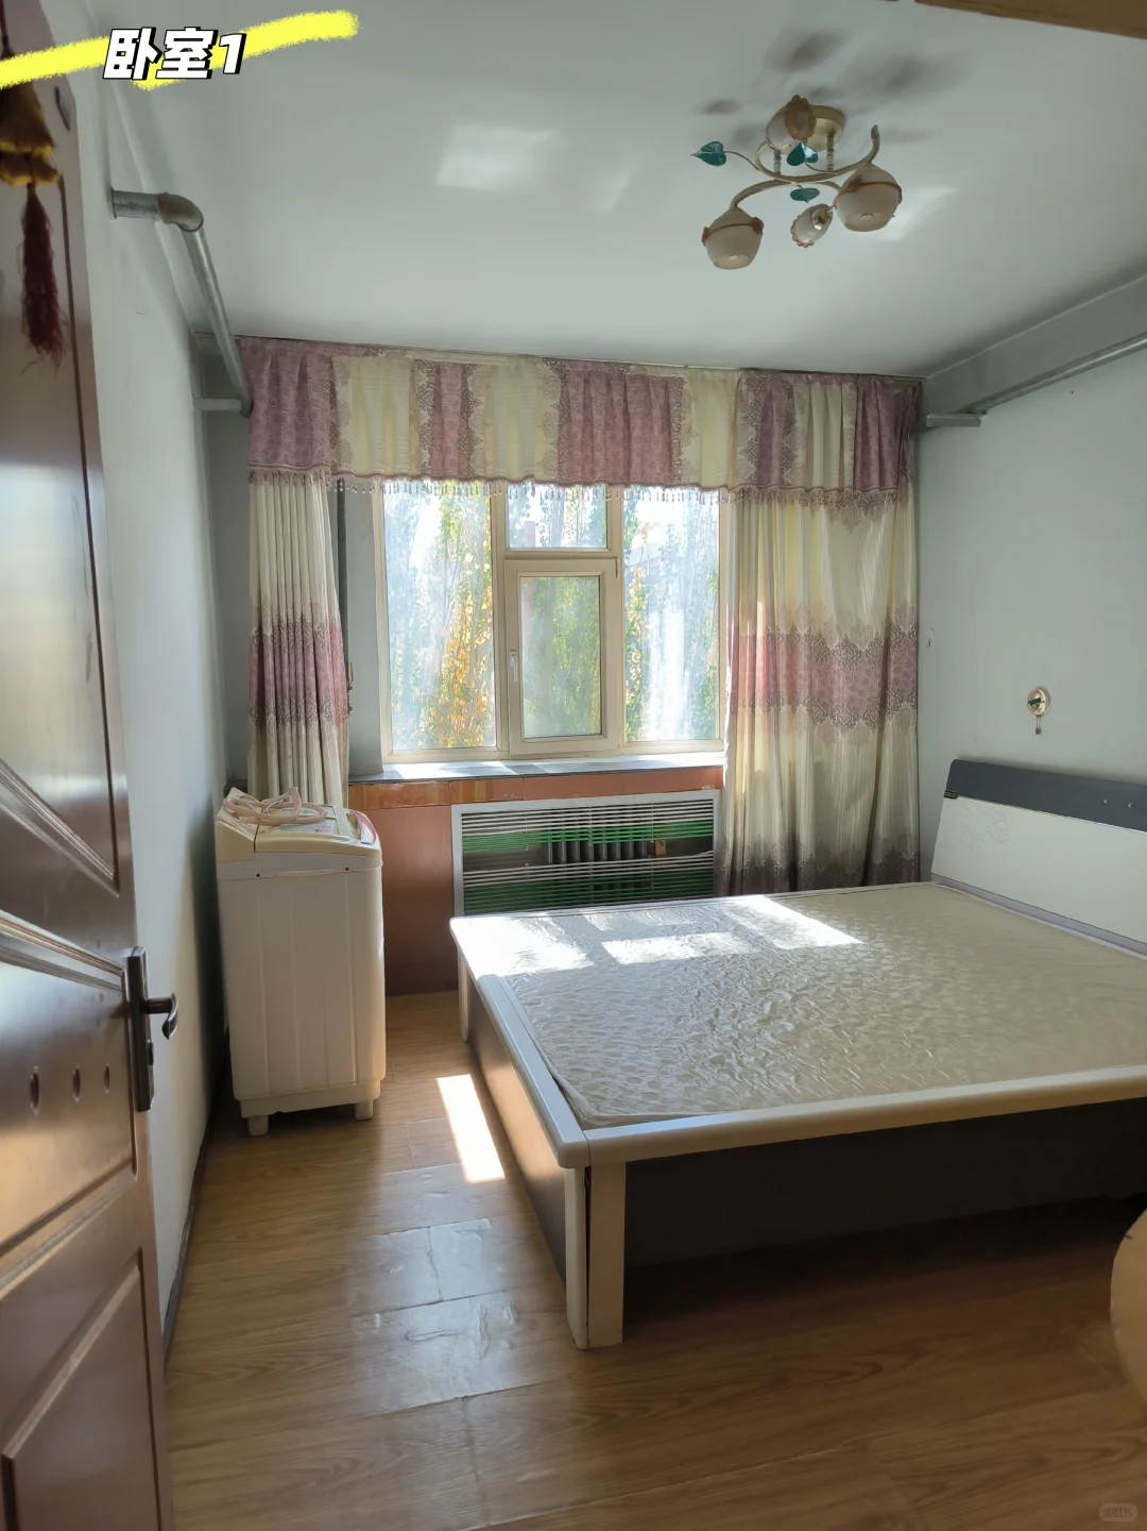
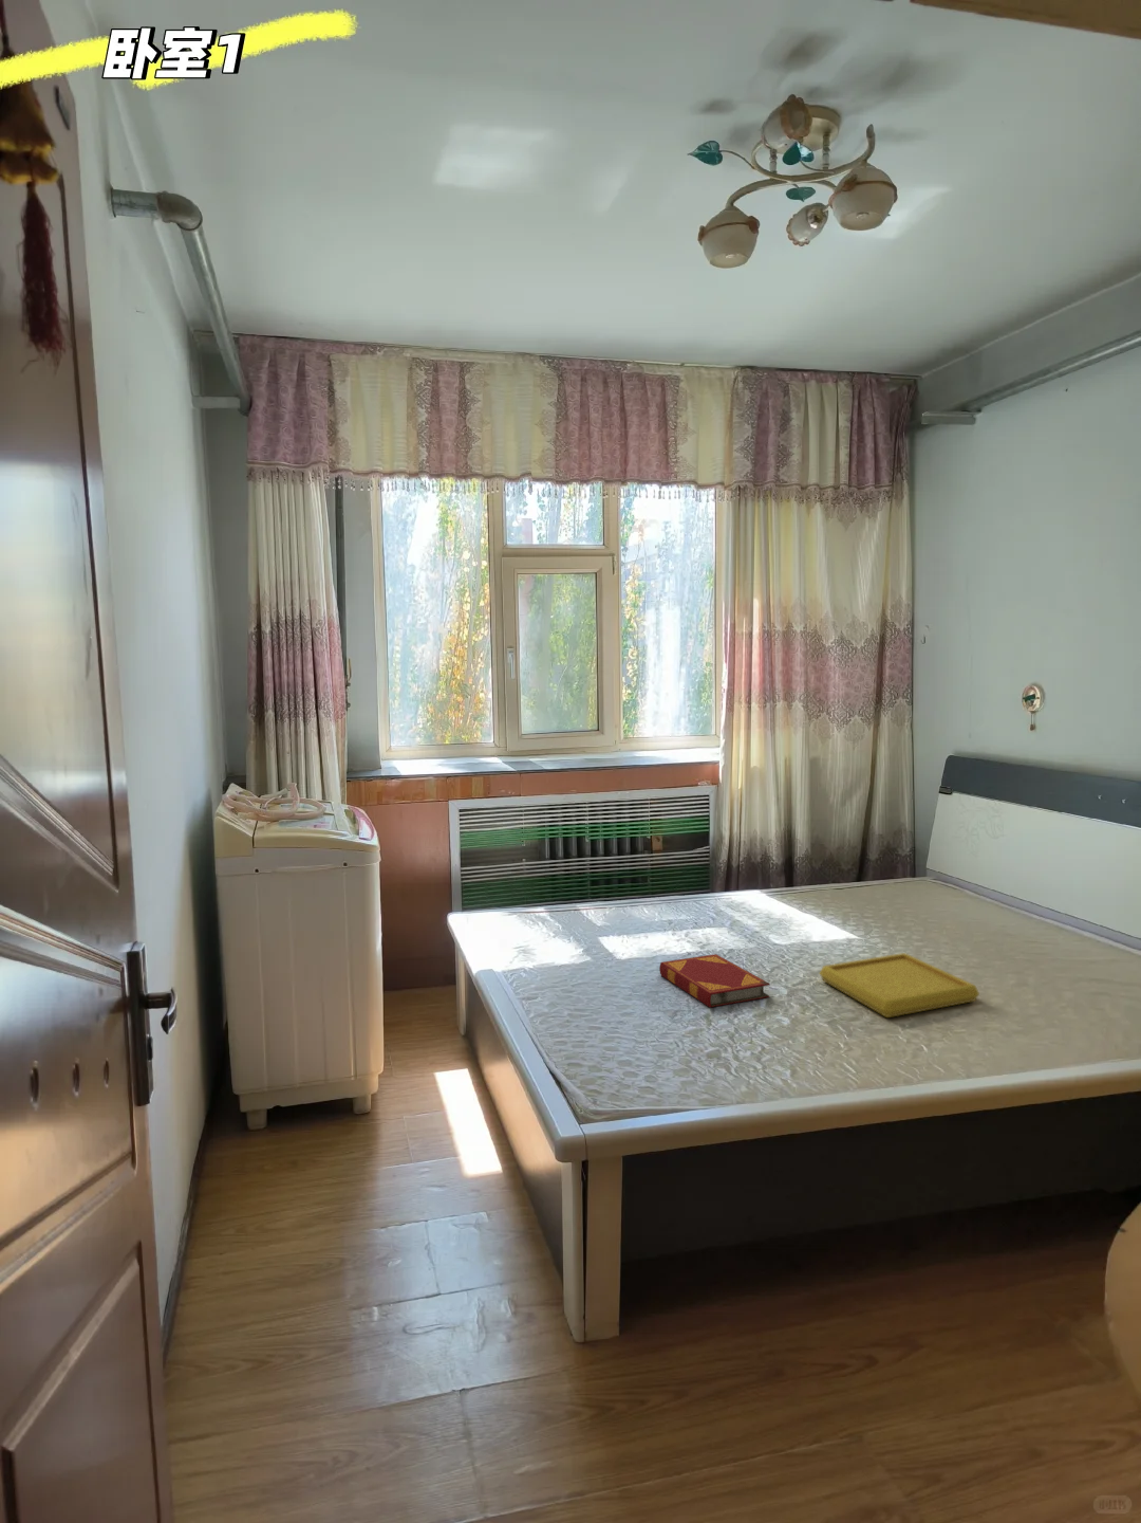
+ serving tray (895, 982)
+ hardback book (712, 979)
